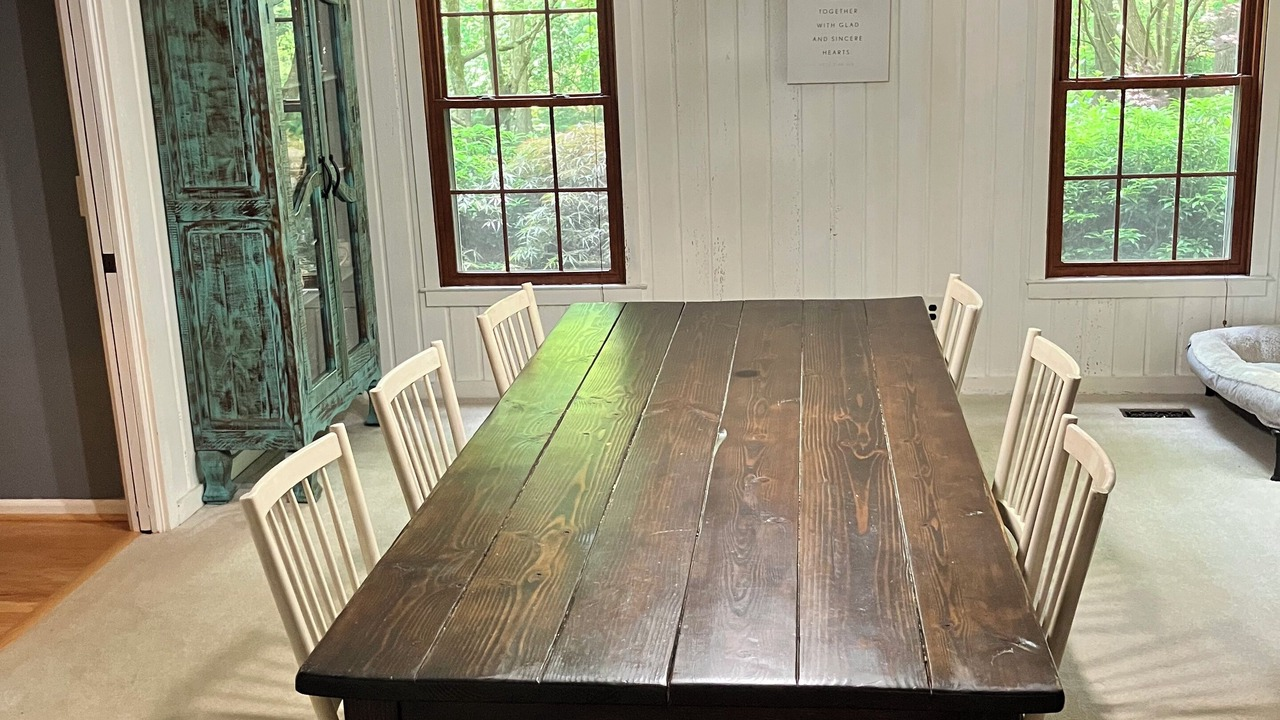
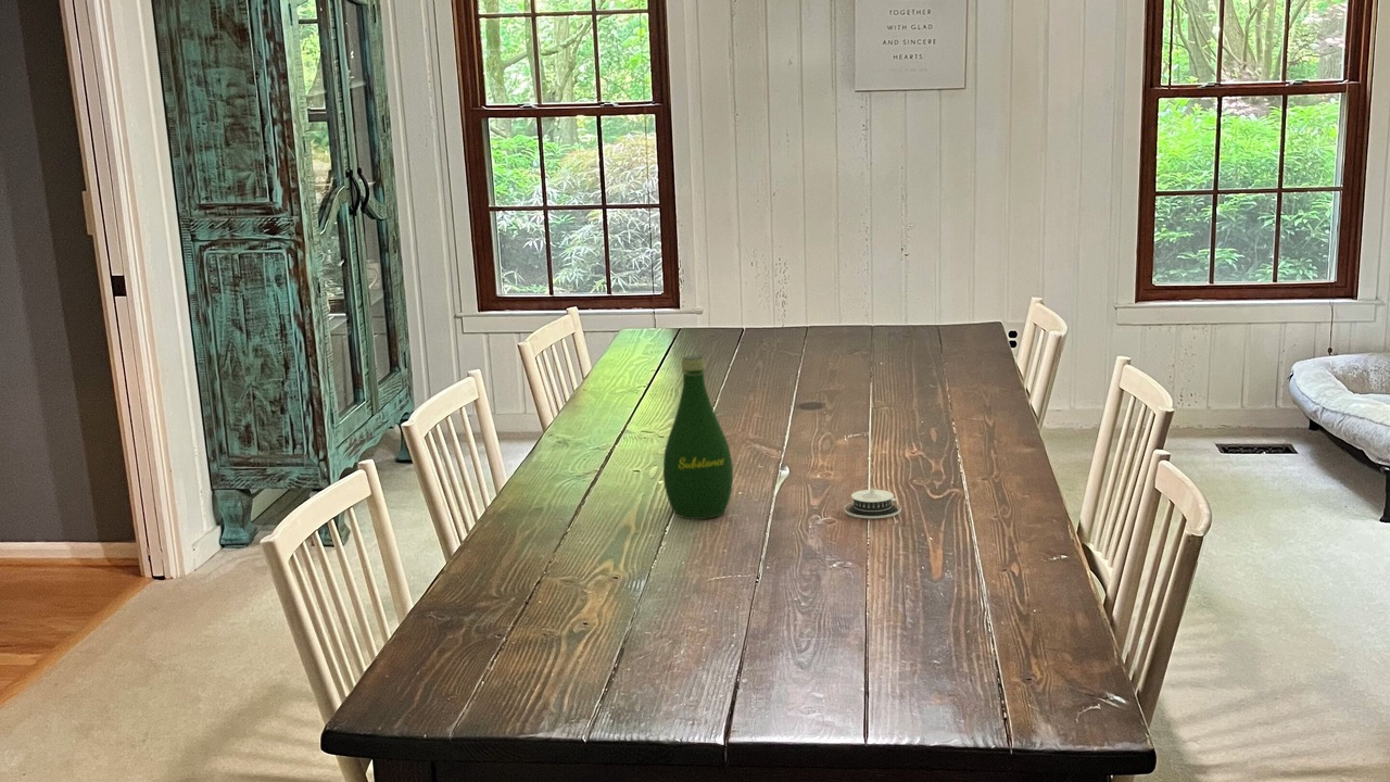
+ architectural model (872, 497)
+ bottle (696, 436)
